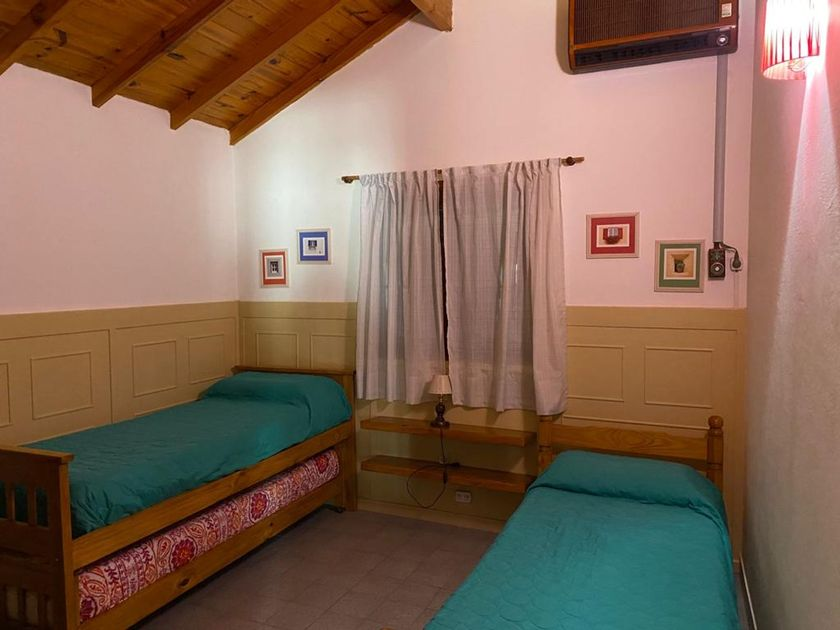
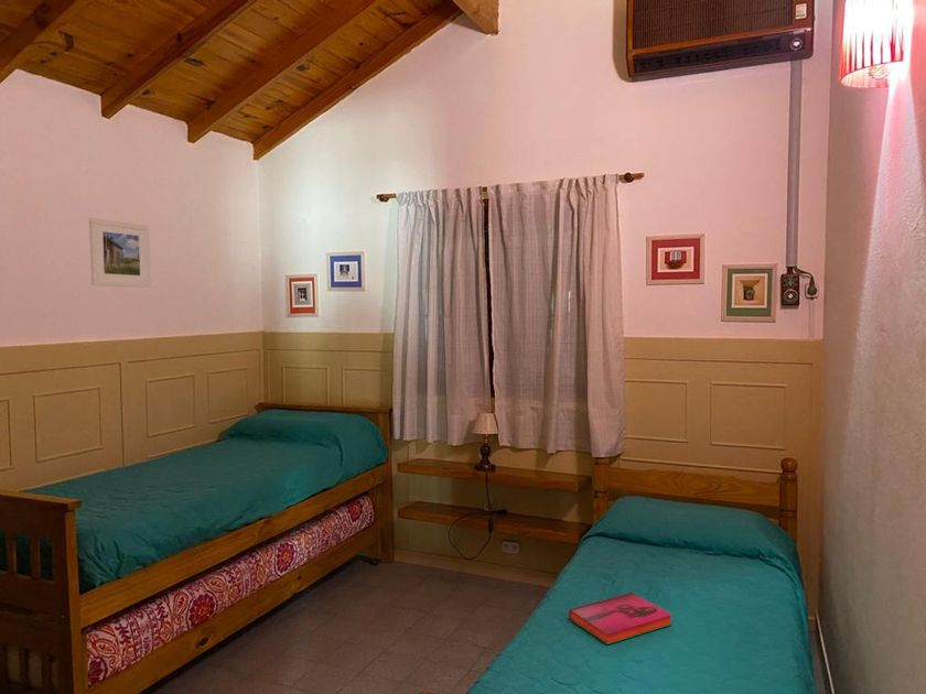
+ hardback book (620, 616)
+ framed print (120, 253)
